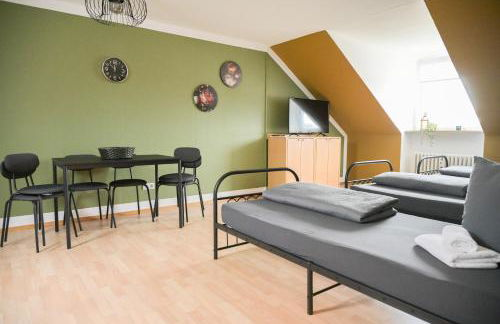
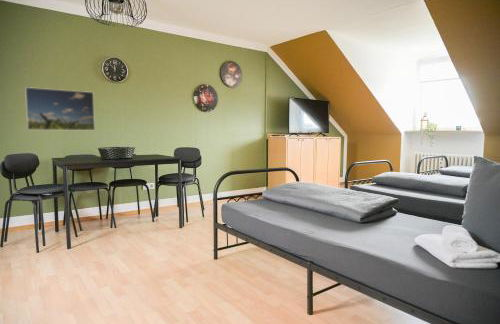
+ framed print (61, 110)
